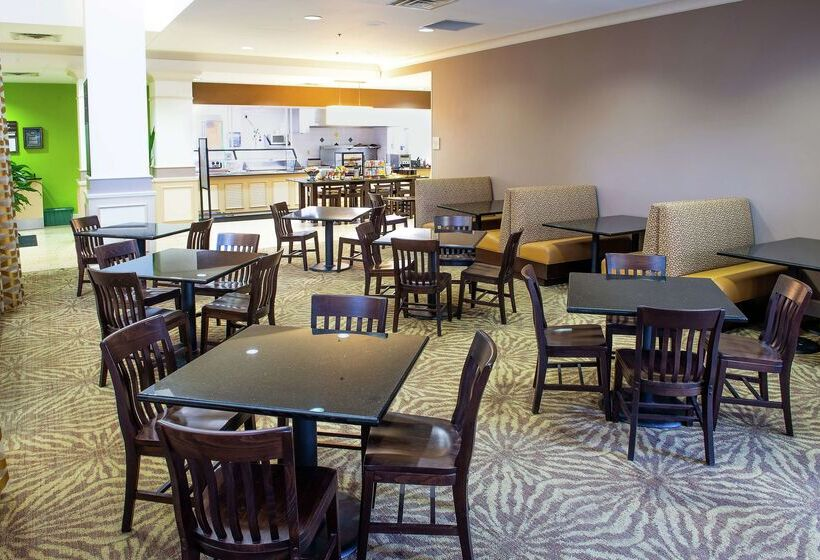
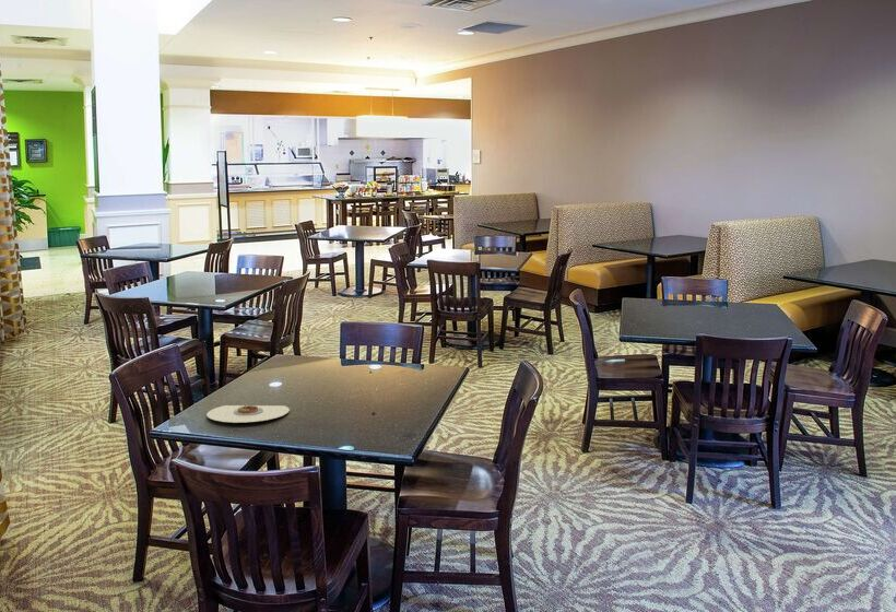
+ plate (248, 408)
